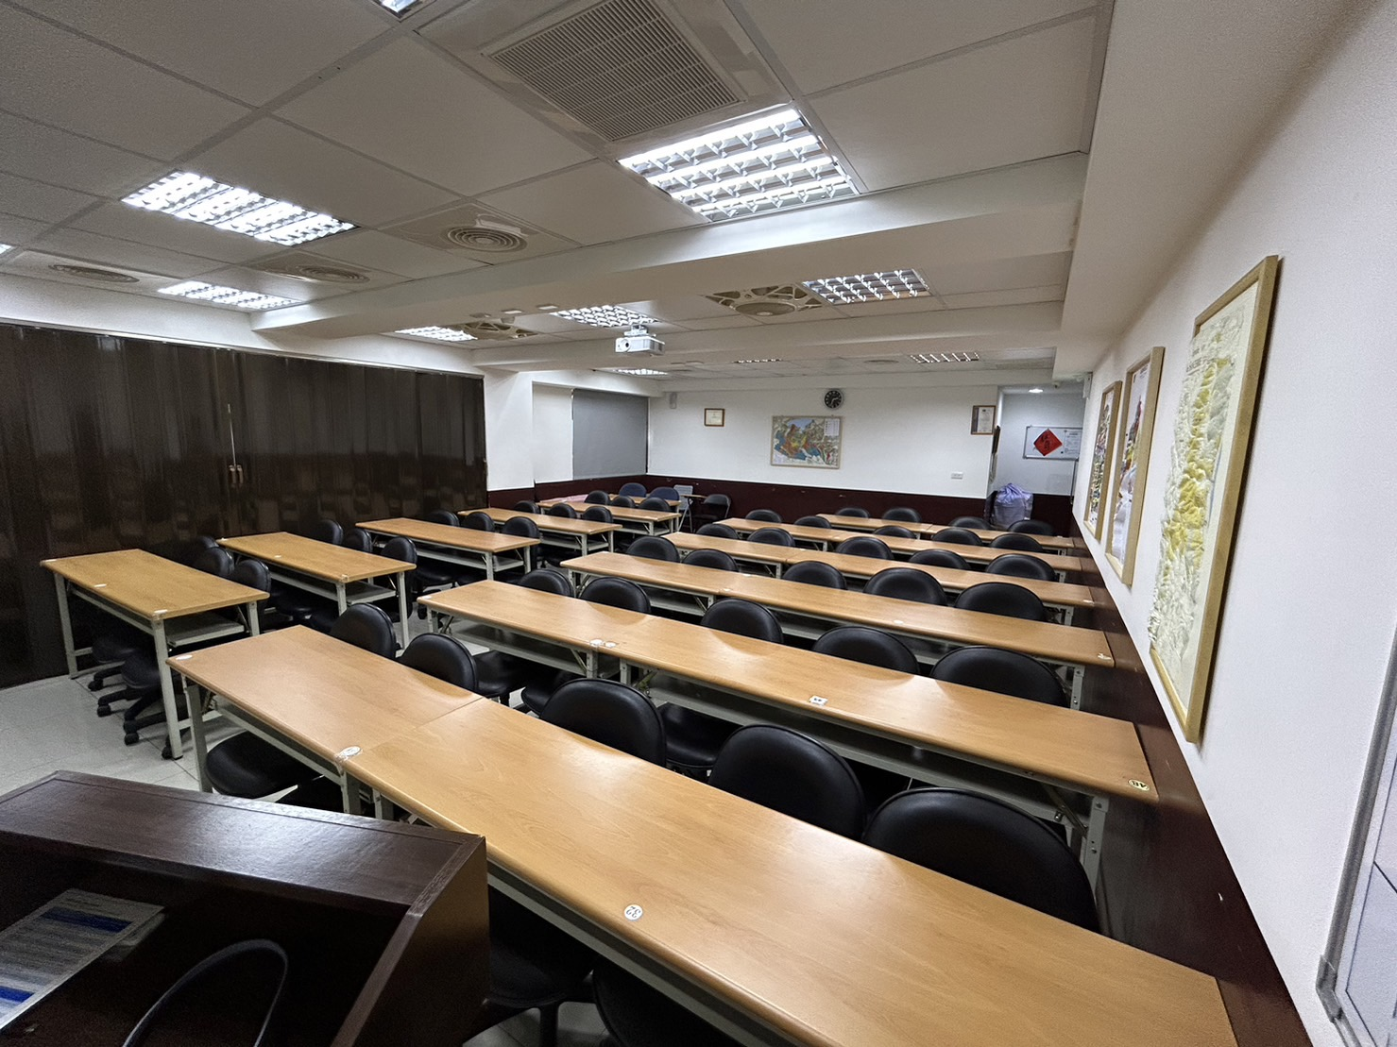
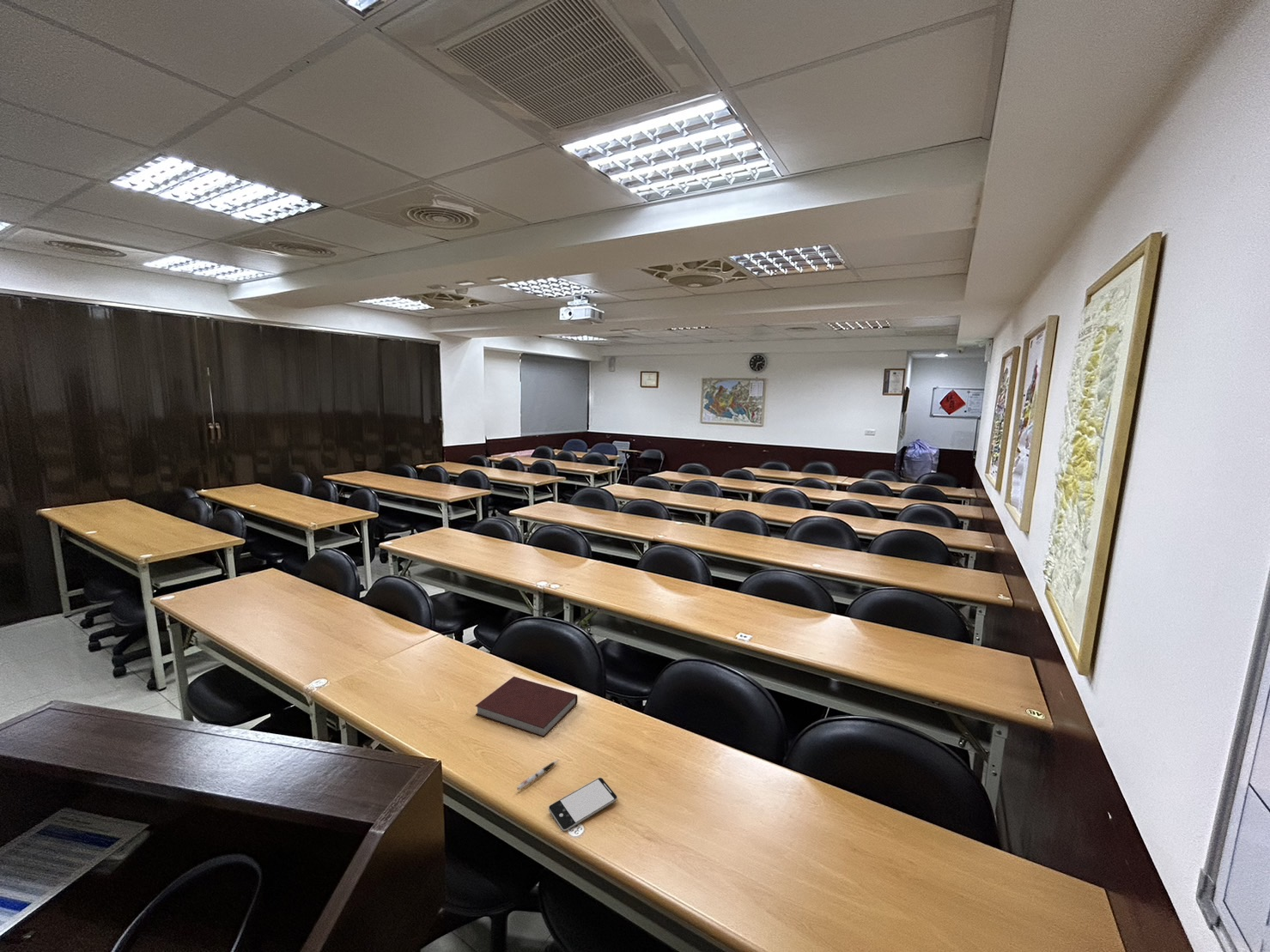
+ smartphone (583, 803)
+ pen (538, 773)
+ notebook (527, 704)
